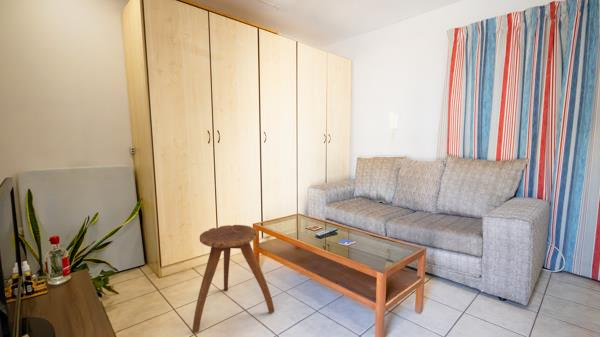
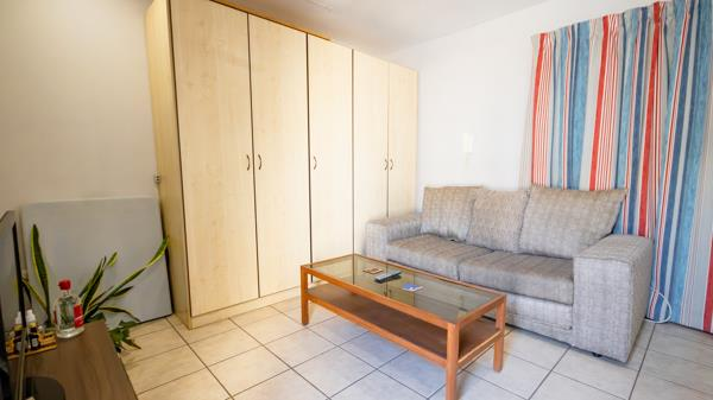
- stool (224, 273)
